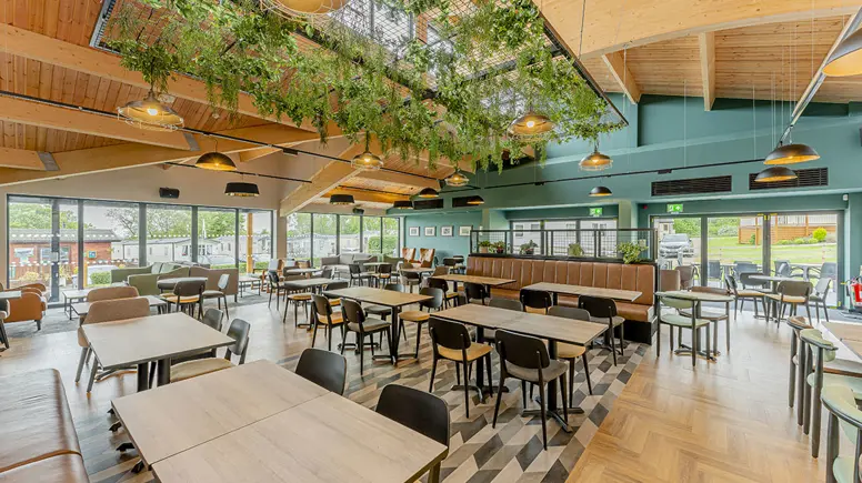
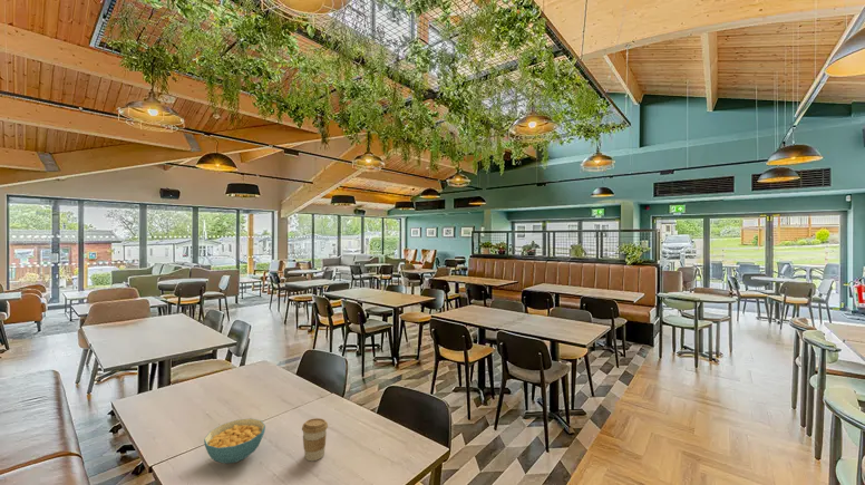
+ cereal bowl (235, 445)
+ coffee cup (314, 437)
